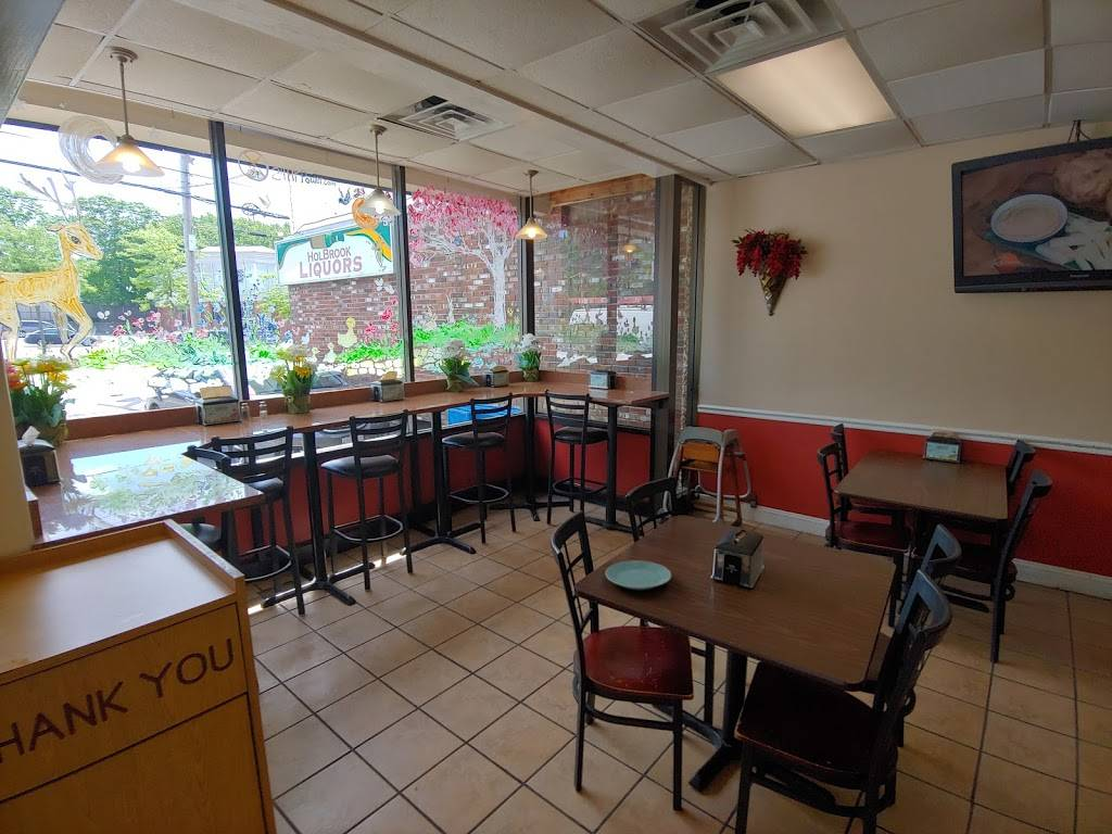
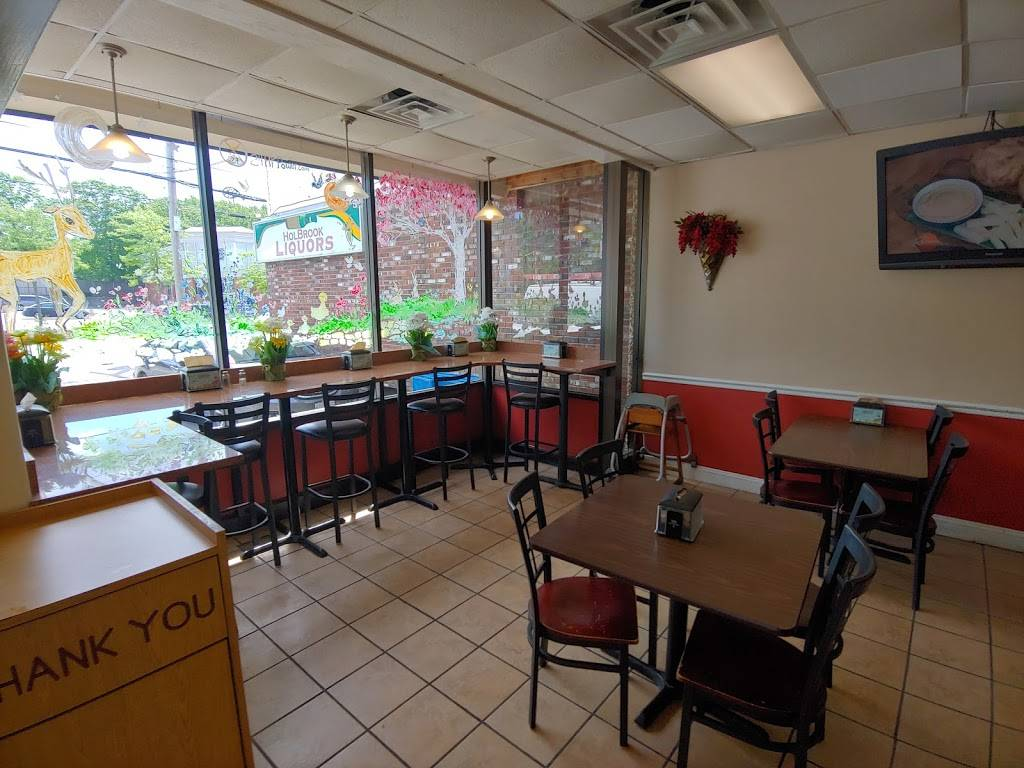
- plate (637, 577)
